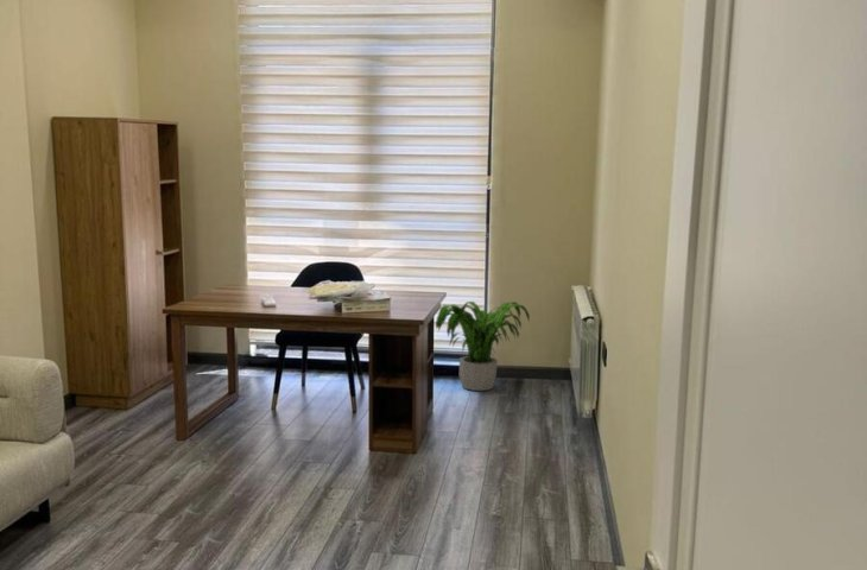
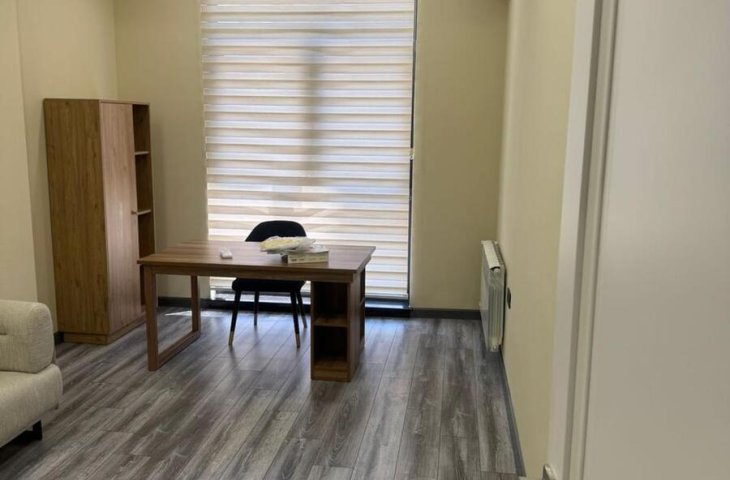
- potted plant (482, 344)
